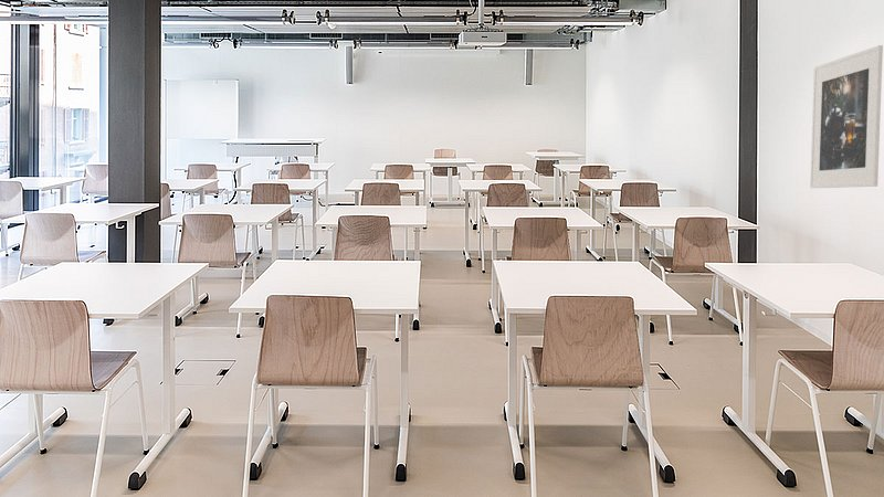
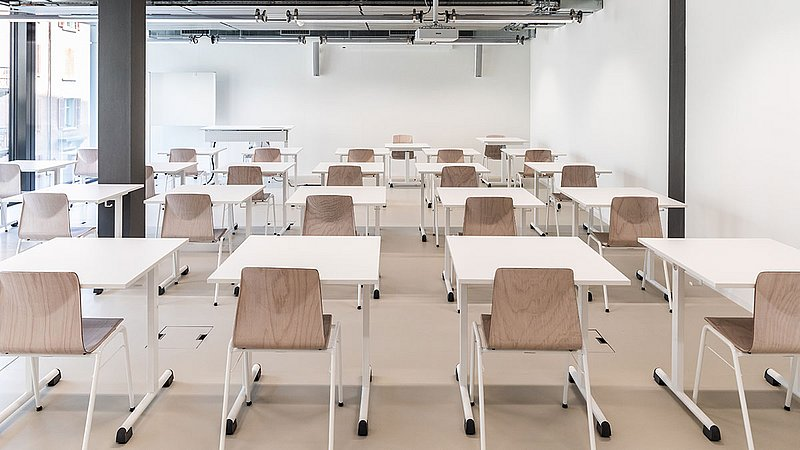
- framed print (843, 121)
